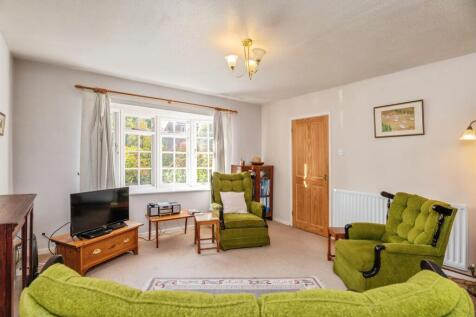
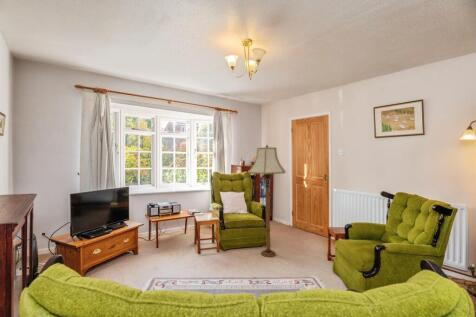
+ floor lamp (267, 199)
